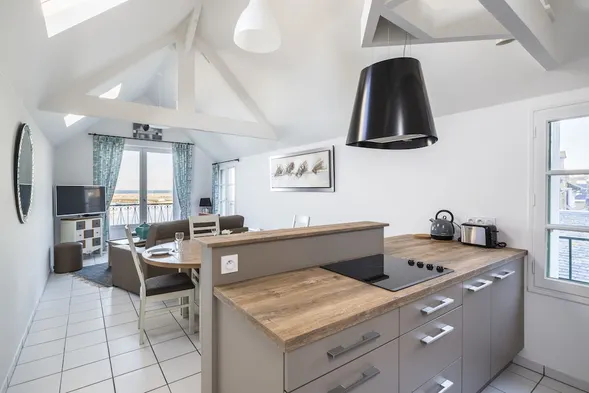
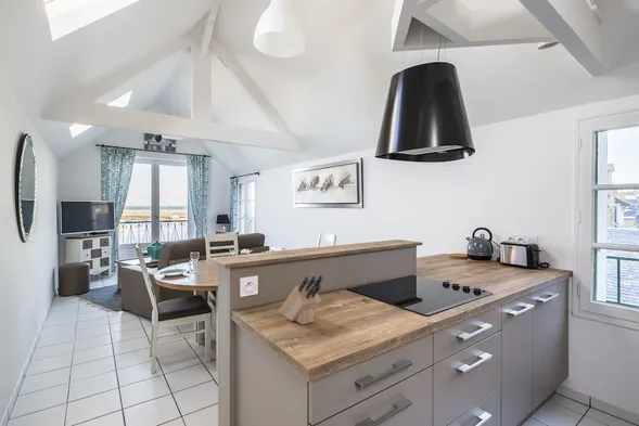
+ knife block (301, 295)
